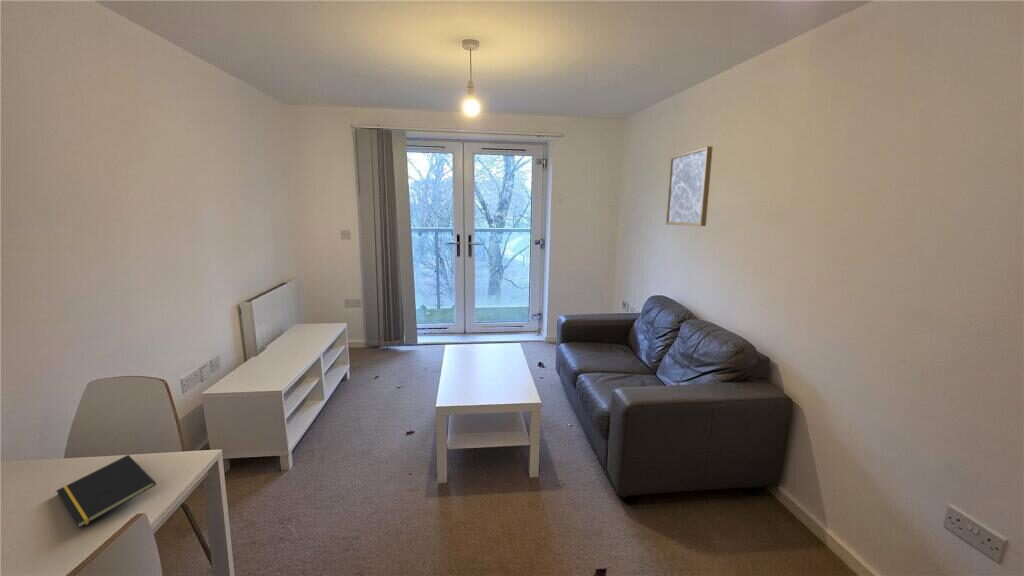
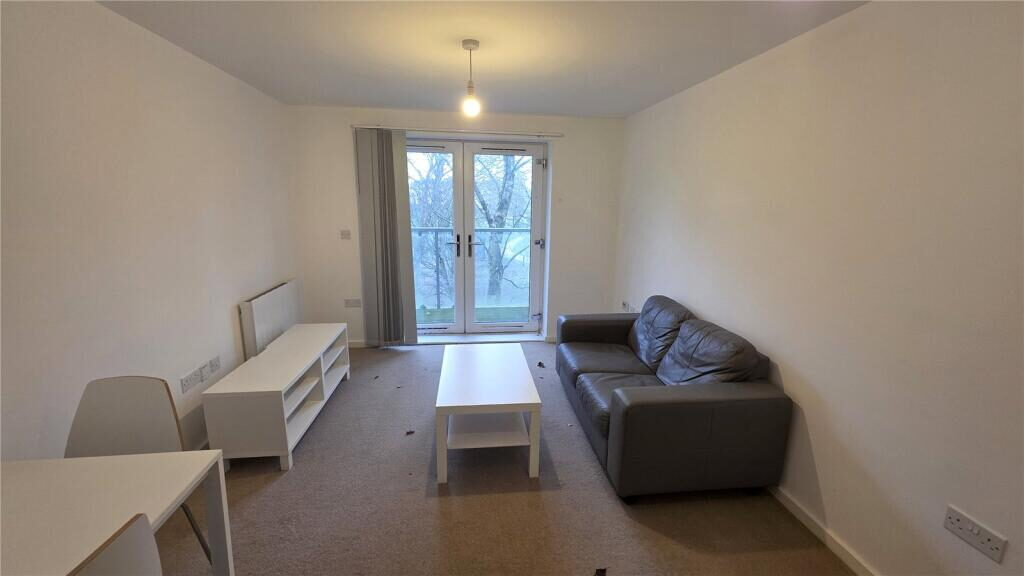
- wall art (686, 189)
- notepad (106, 487)
